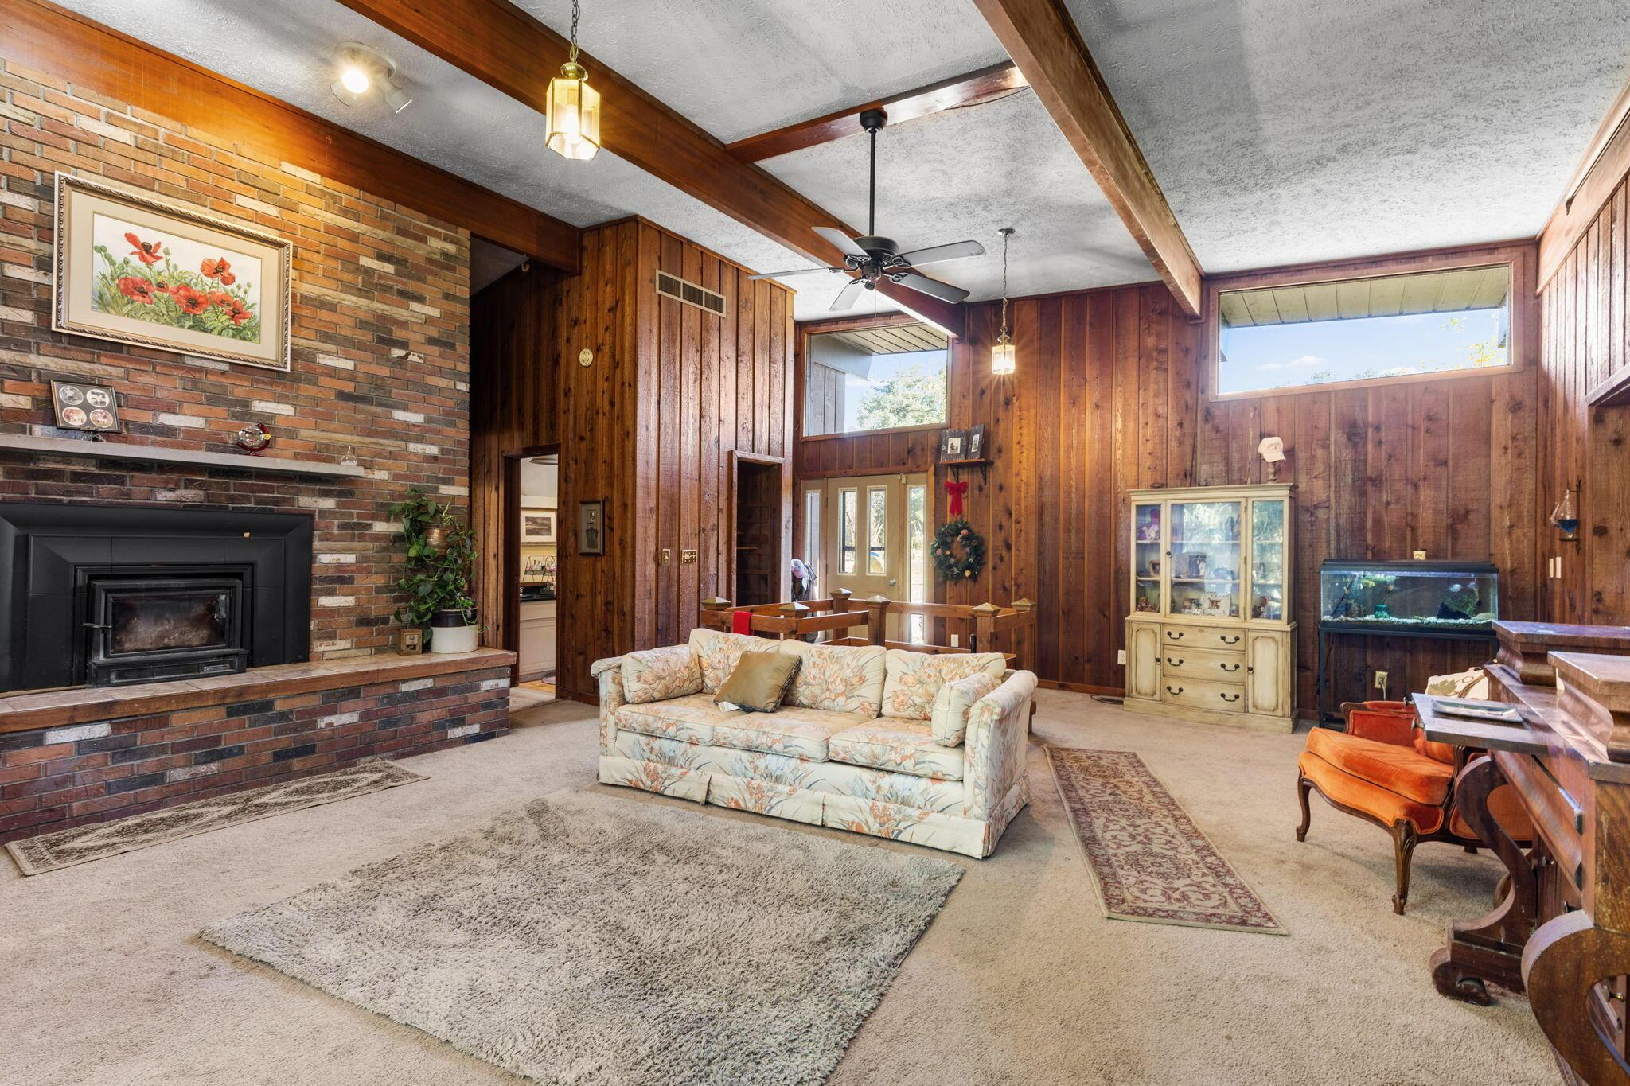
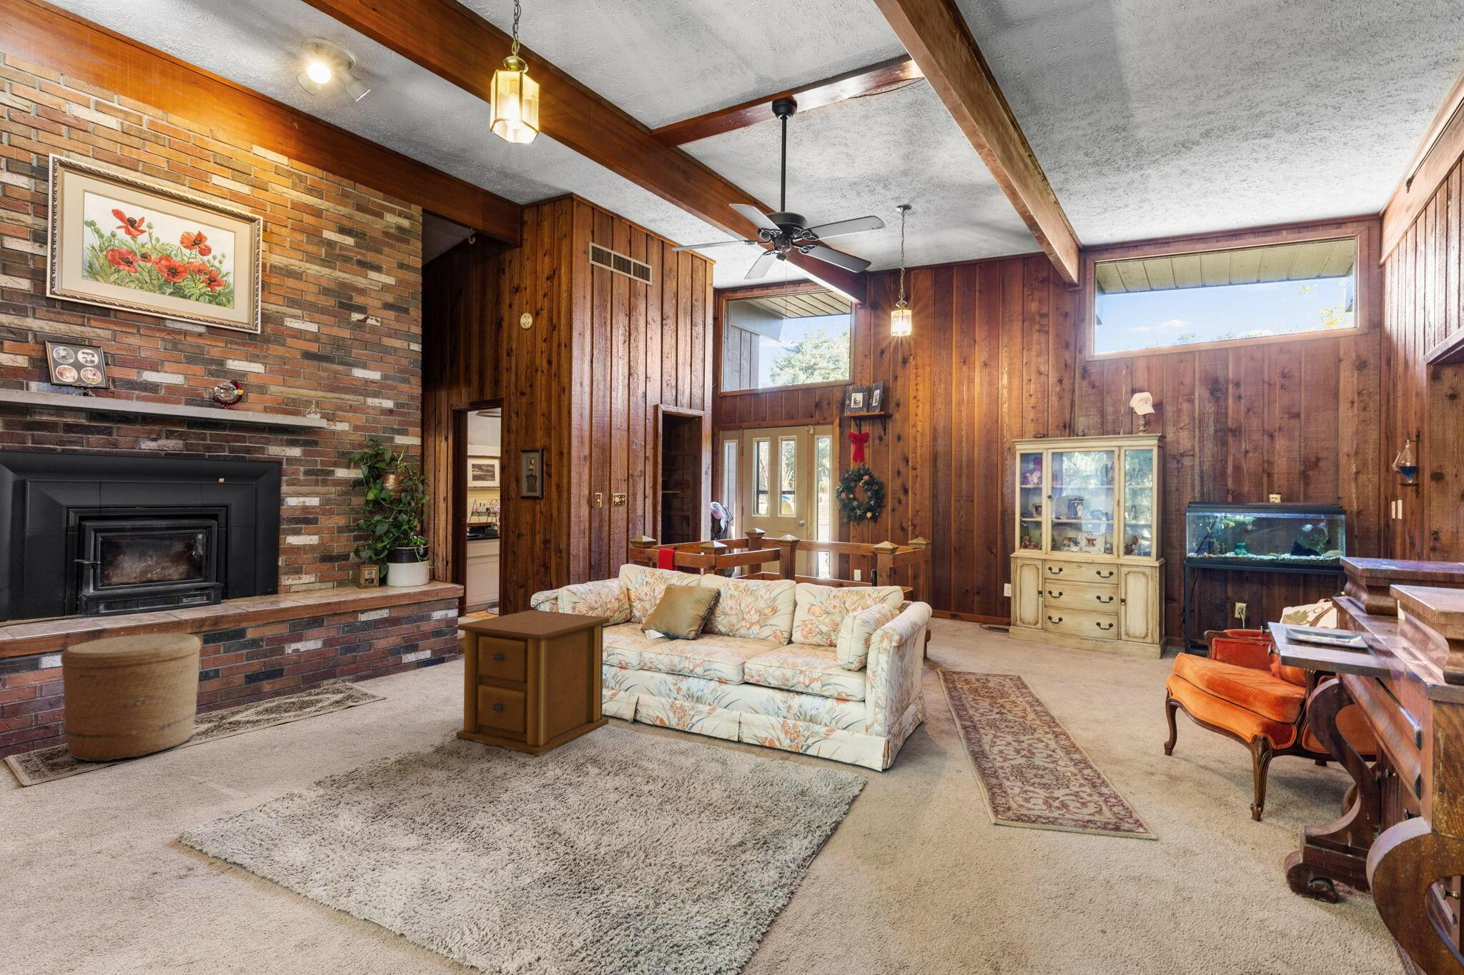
+ basket (133, 693)
+ side table (536, 675)
